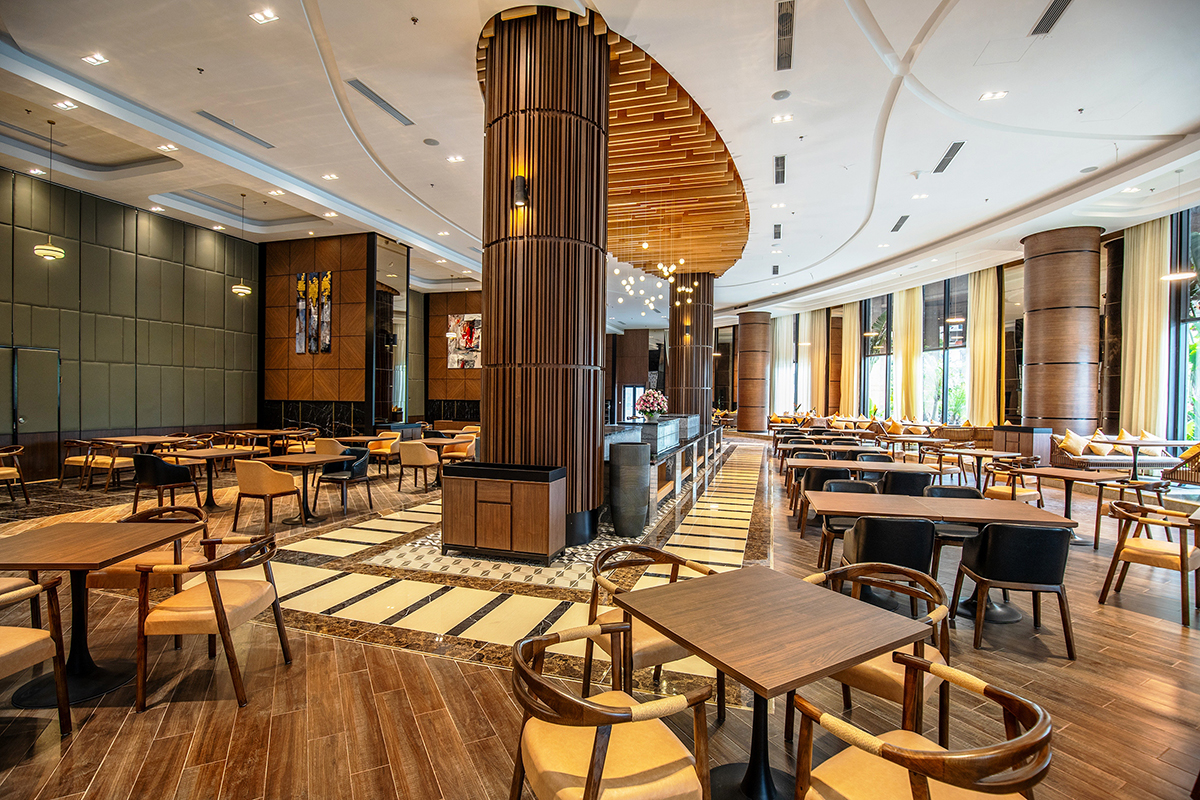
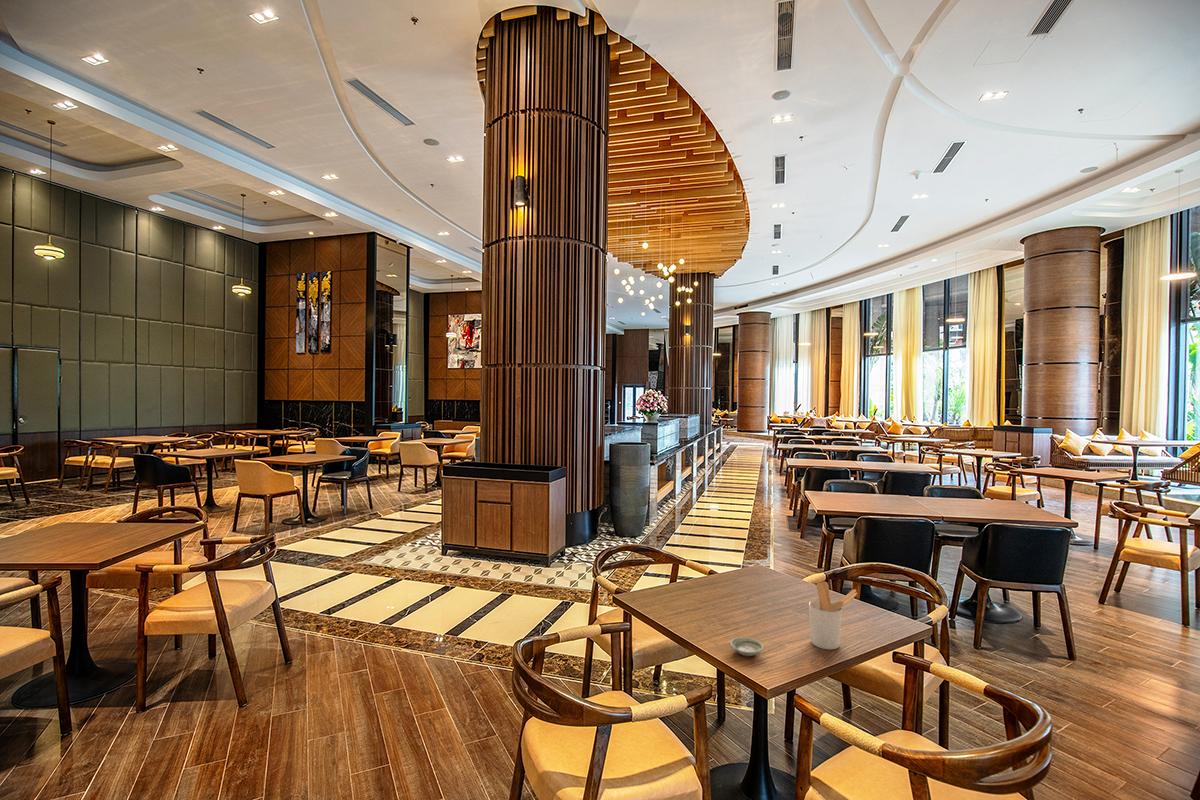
+ saucer (746, 648)
+ utensil holder (833, 615)
